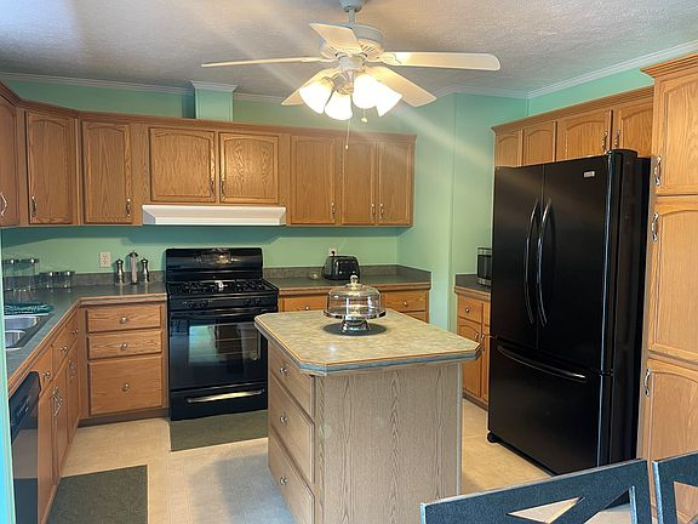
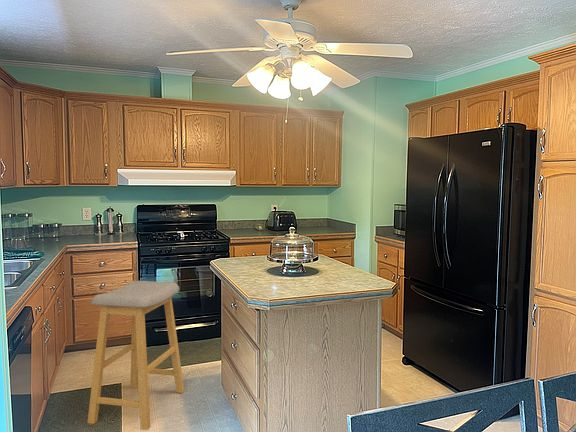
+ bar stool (138, 347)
